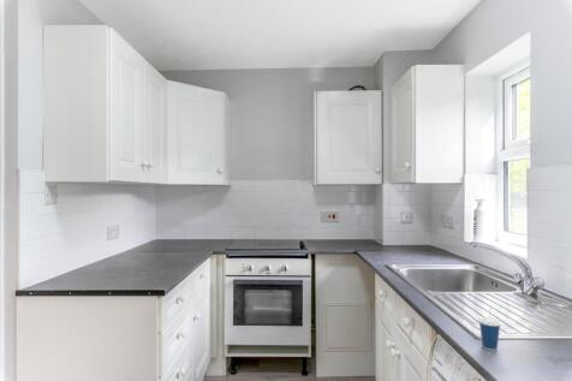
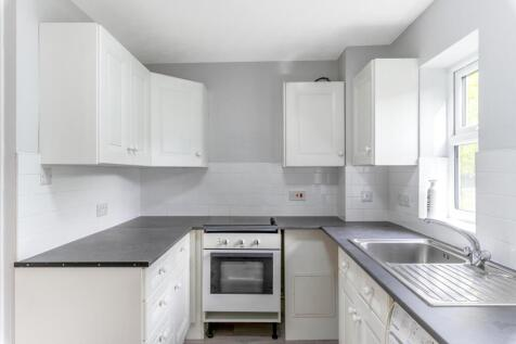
- cup (489, 326)
